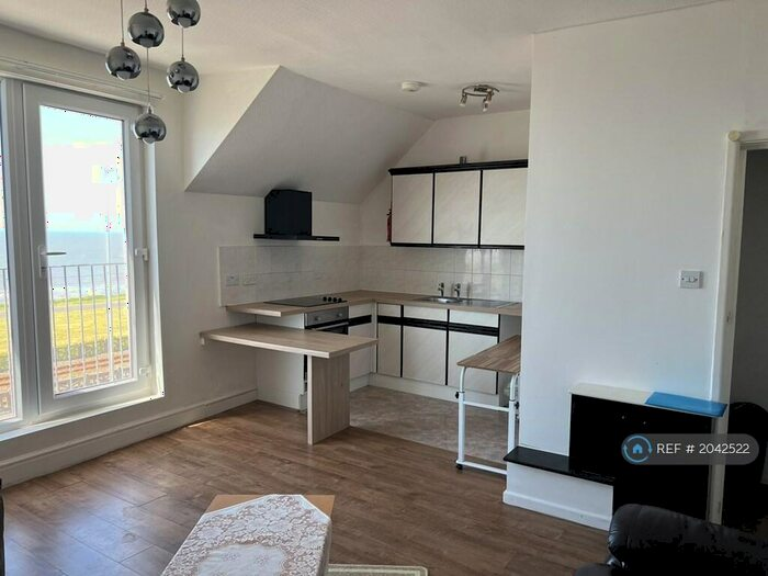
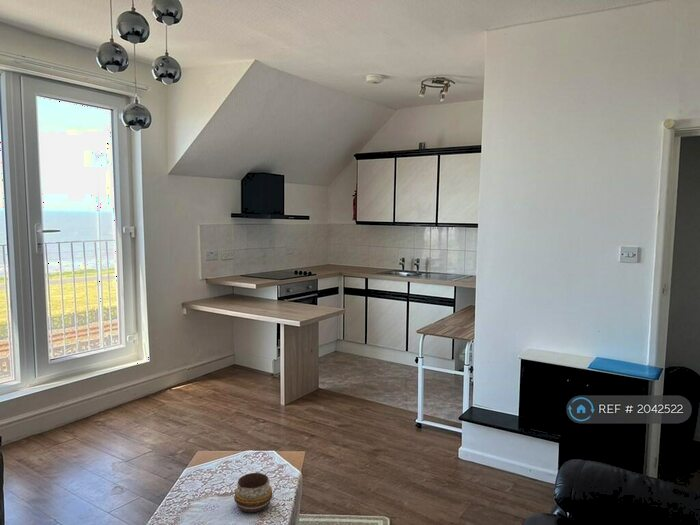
+ decorative bowl (253, 492)
